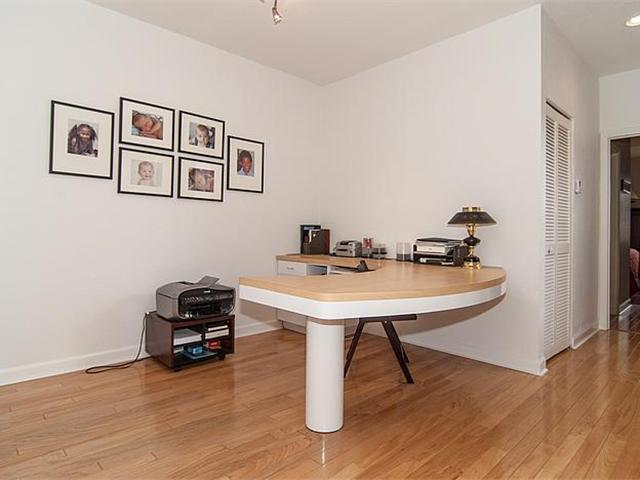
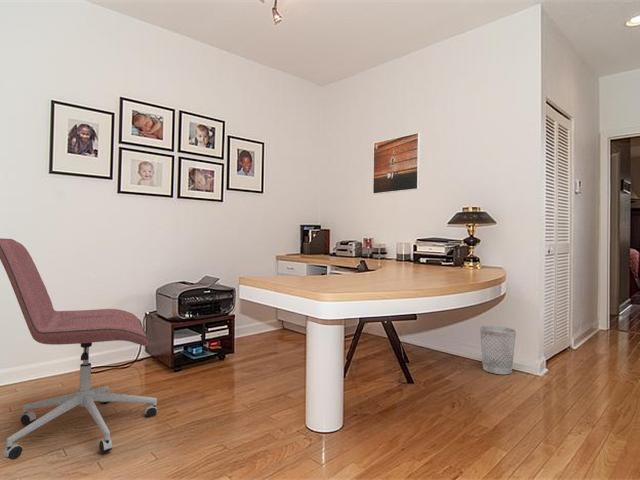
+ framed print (395, 164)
+ wastebasket (497, 350)
+ office chair (84, 334)
